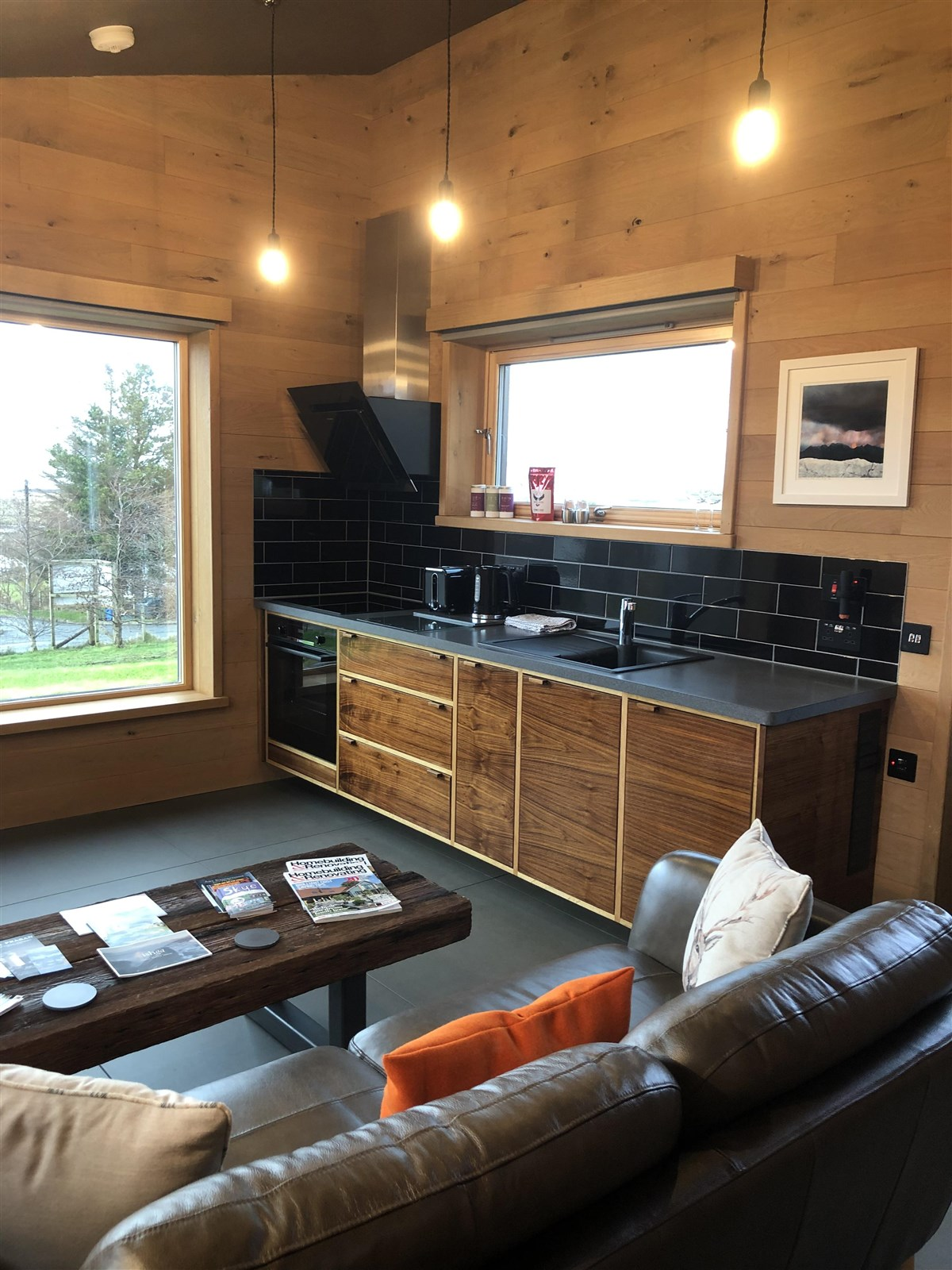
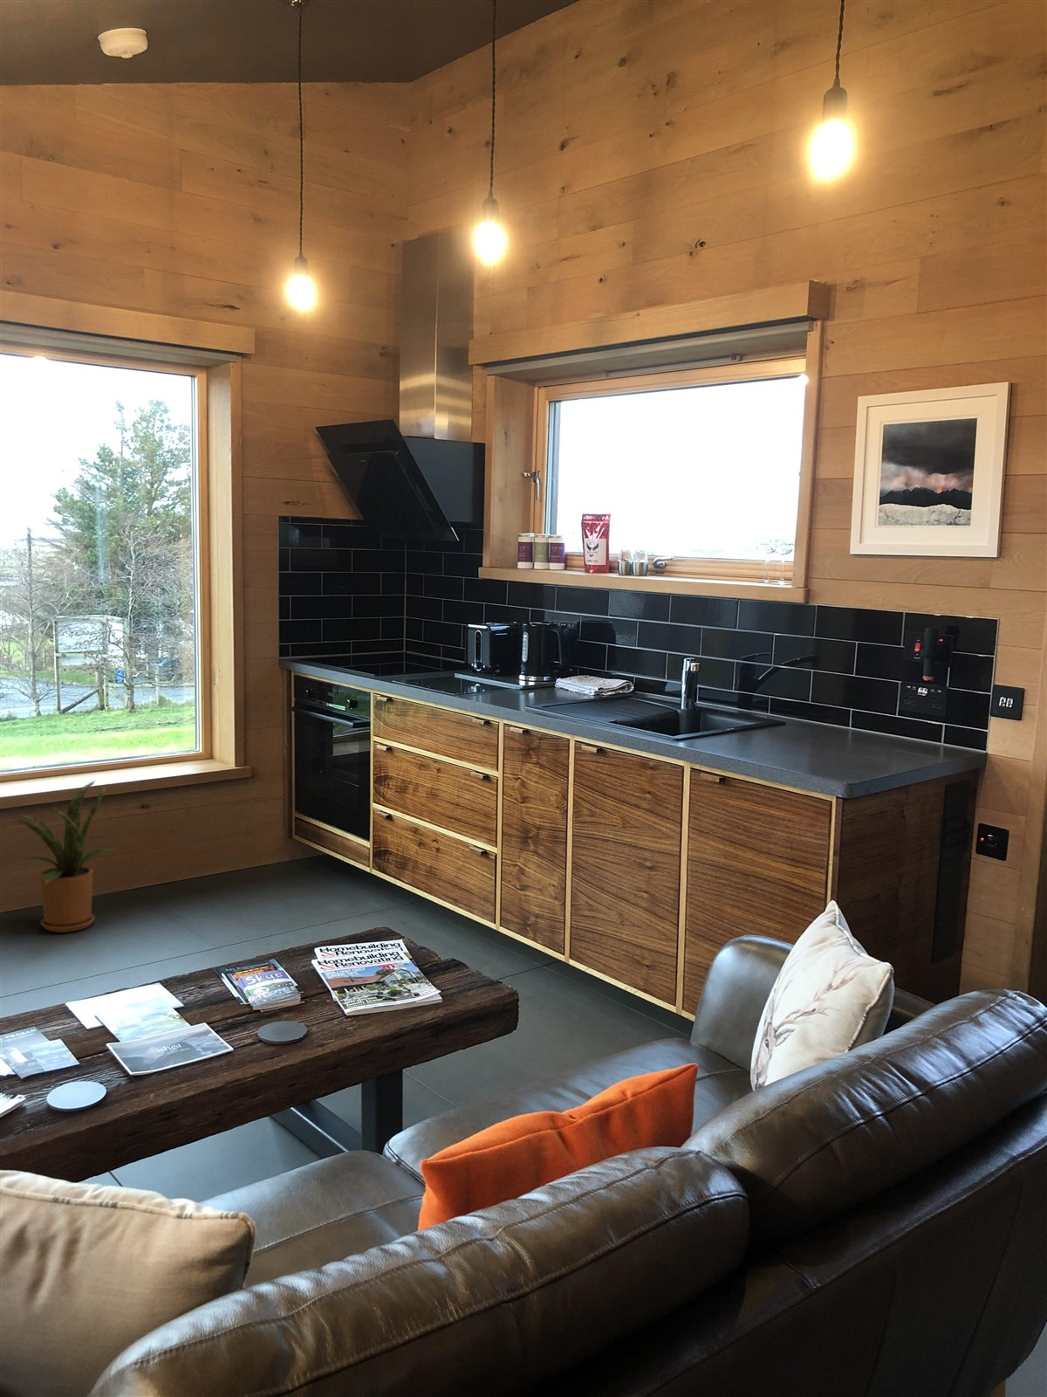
+ house plant (59, 856)
